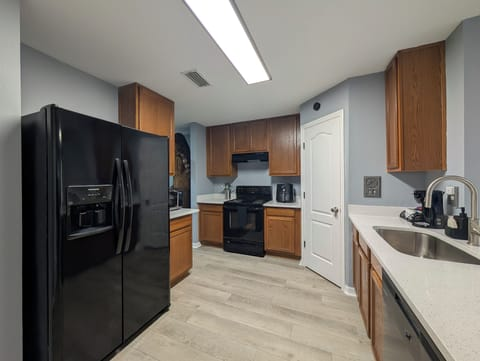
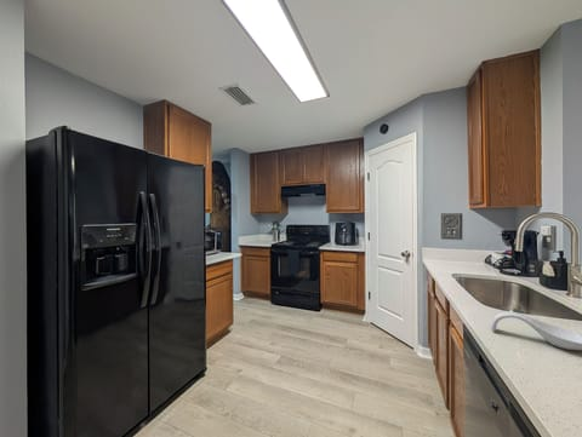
+ spoon rest (537, 328)
